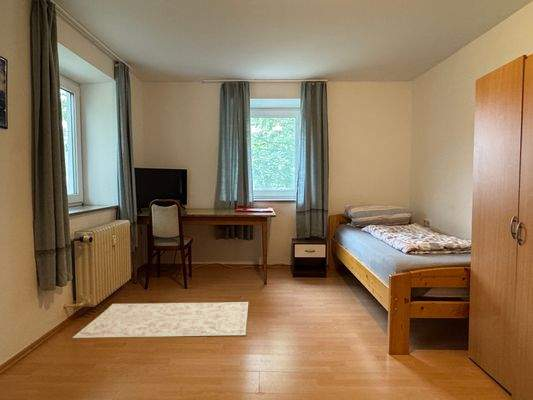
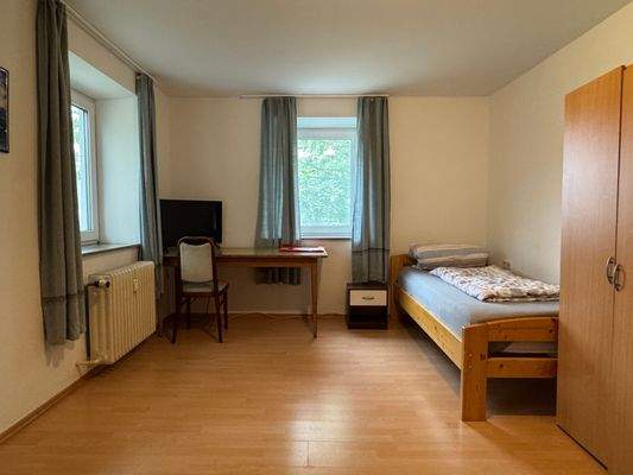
- rug (171, 317)
